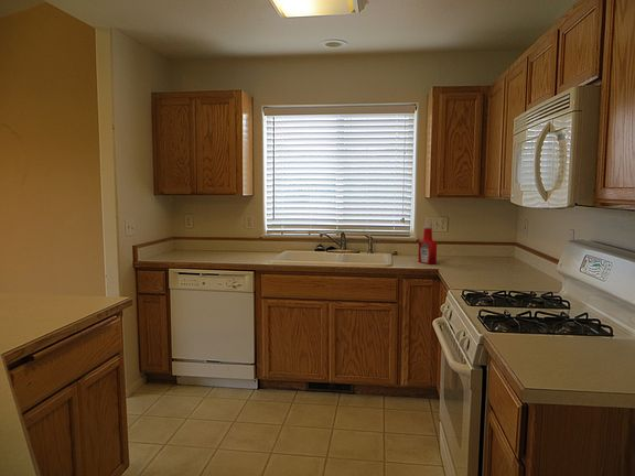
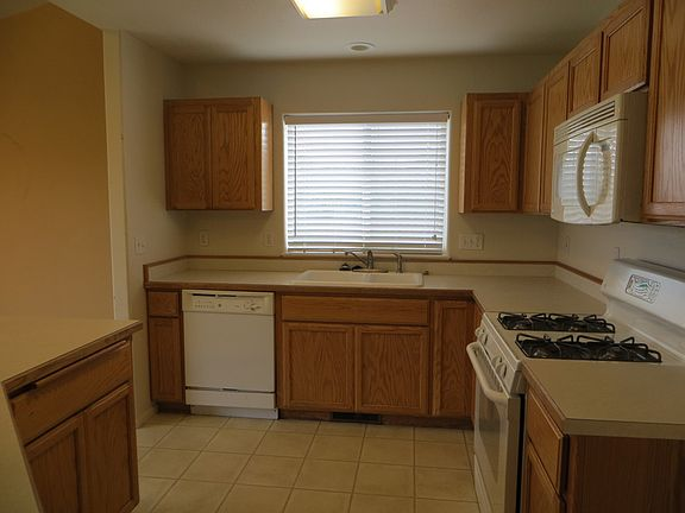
- soap bottle (427, 244)
